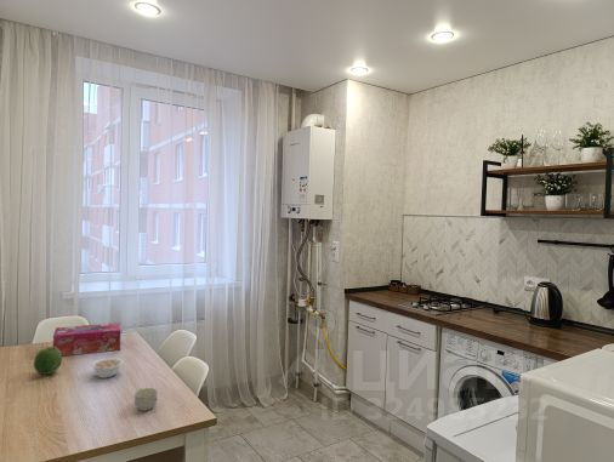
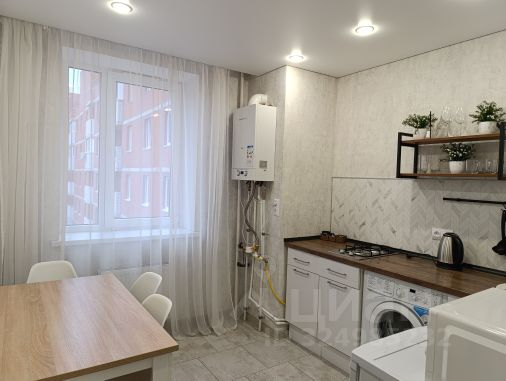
- cup (144, 398)
- tissue box (87, 338)
- fruit (47, 359)
- legume (107, 367)
